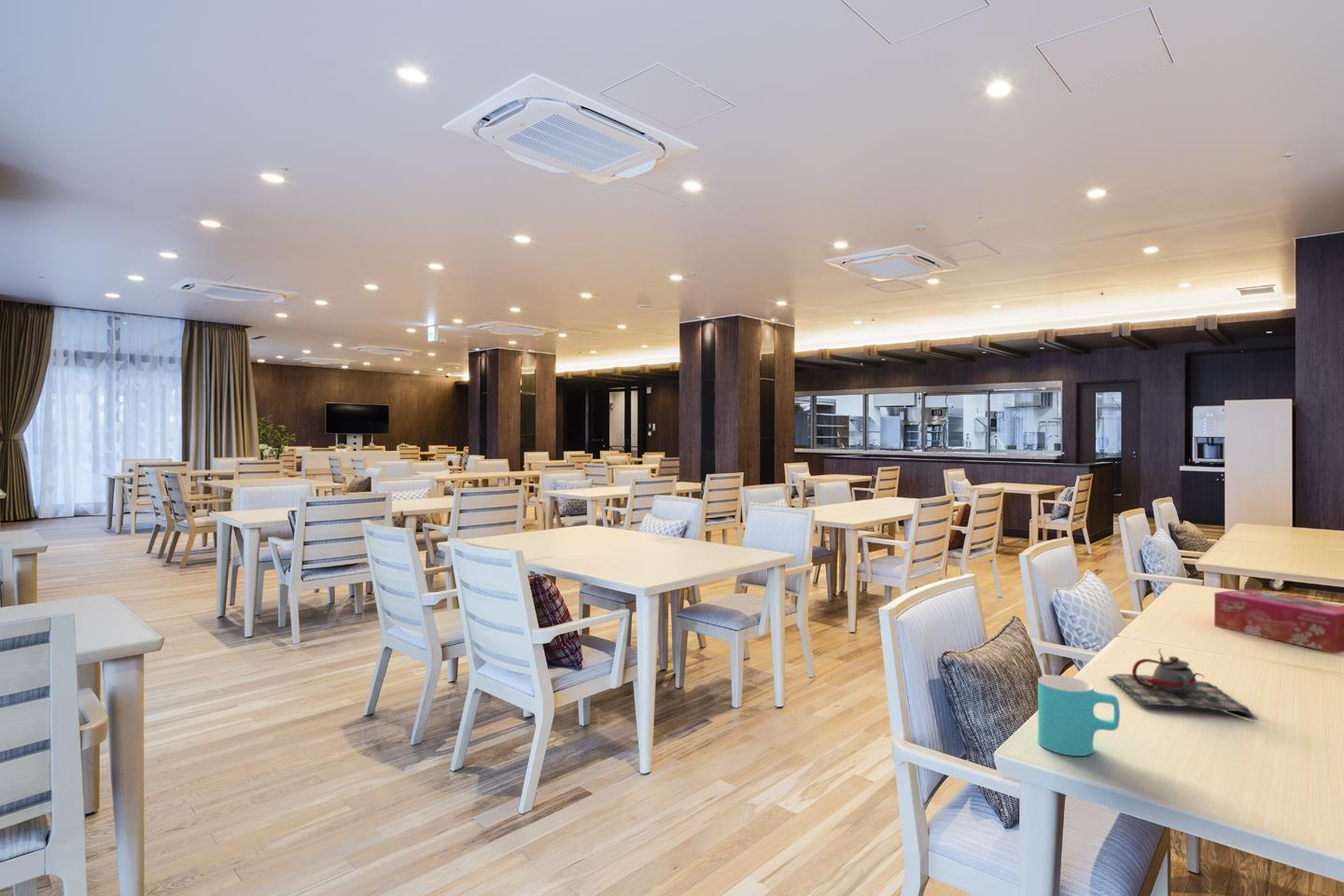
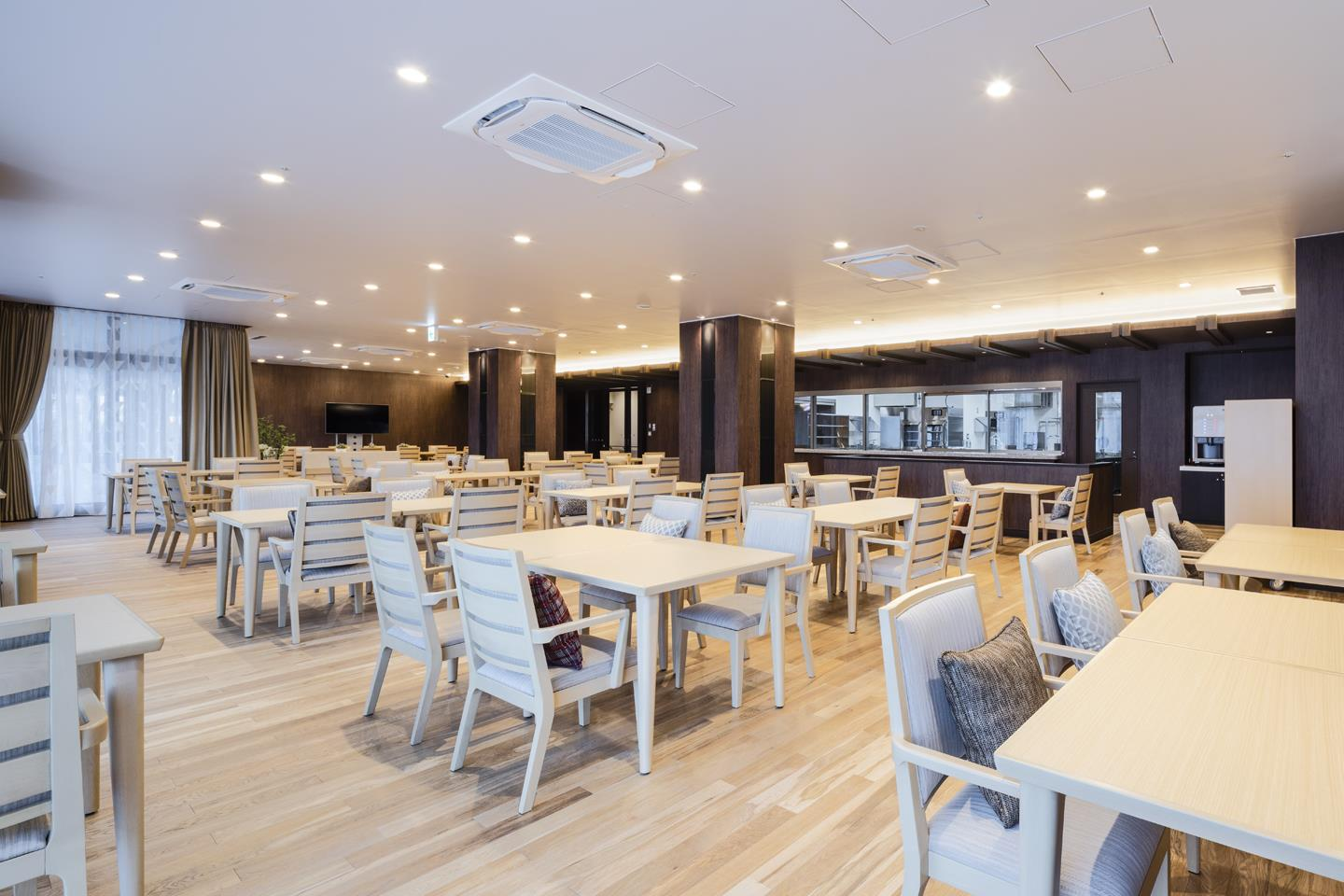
- cup (1075, 717)
- tissue box (1287, 618)
- teapot (1174, 676)
